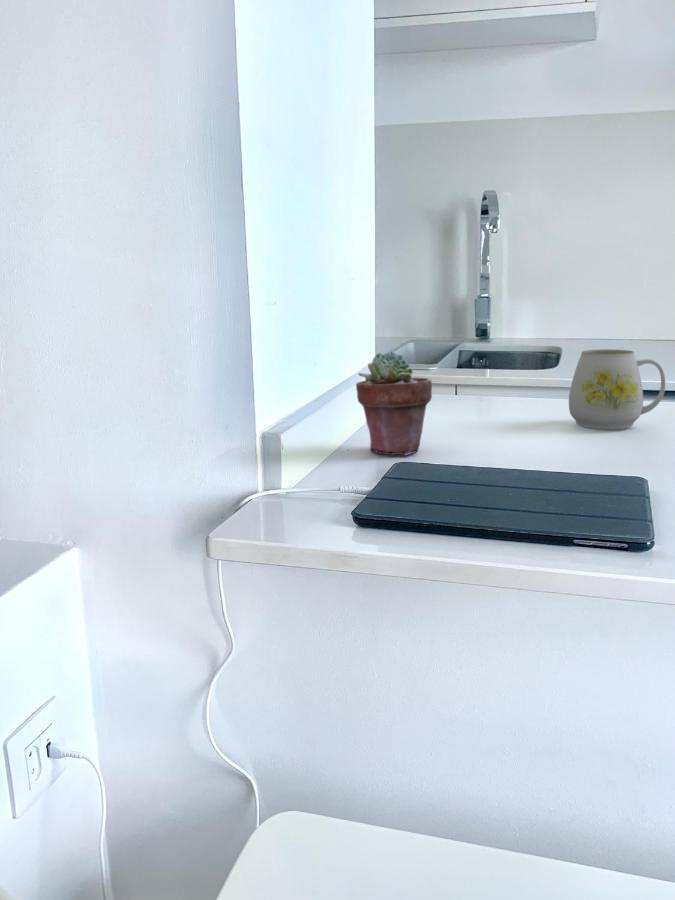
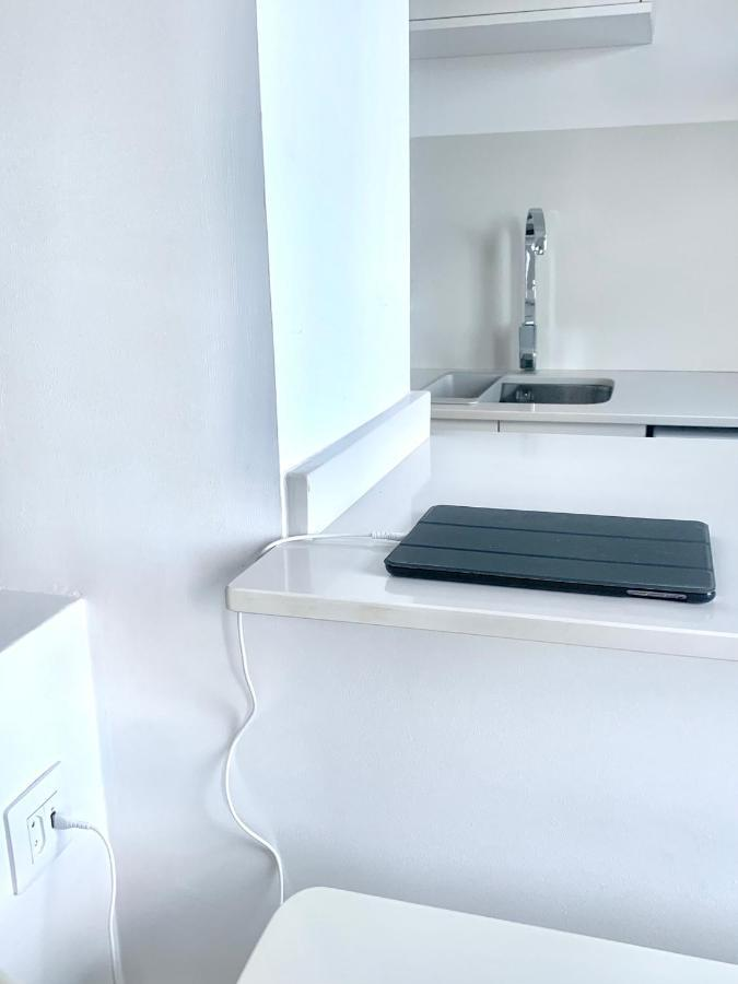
- mug (616, 388)
- potted succulent (393, 401)
